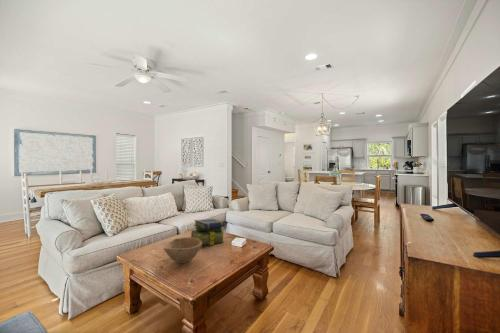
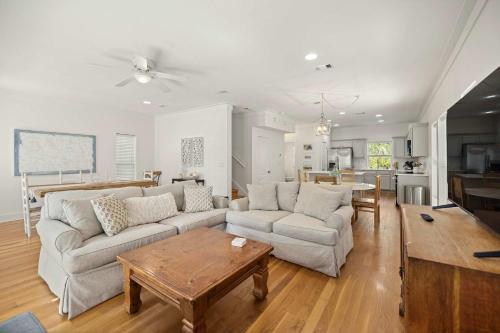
- stack of books (208, 230)
- bowl (183, 252)
